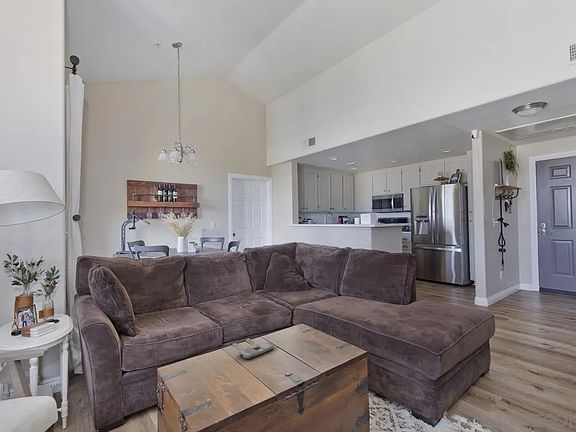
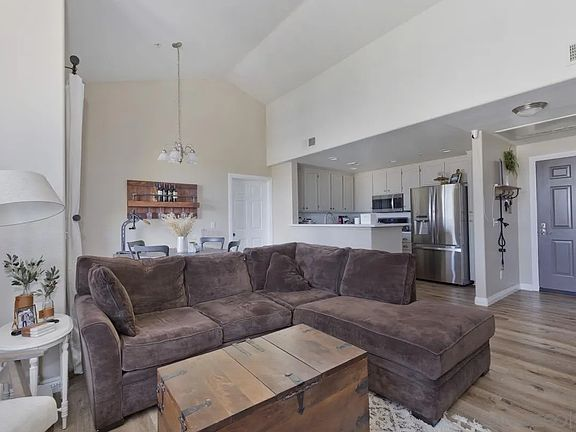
- remote control (257, 350)
